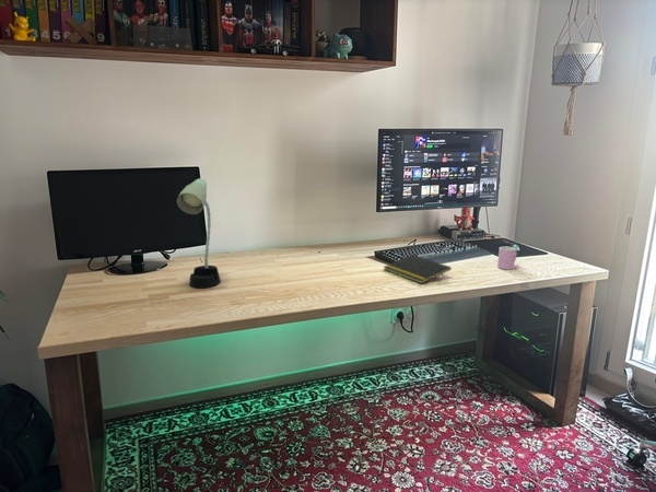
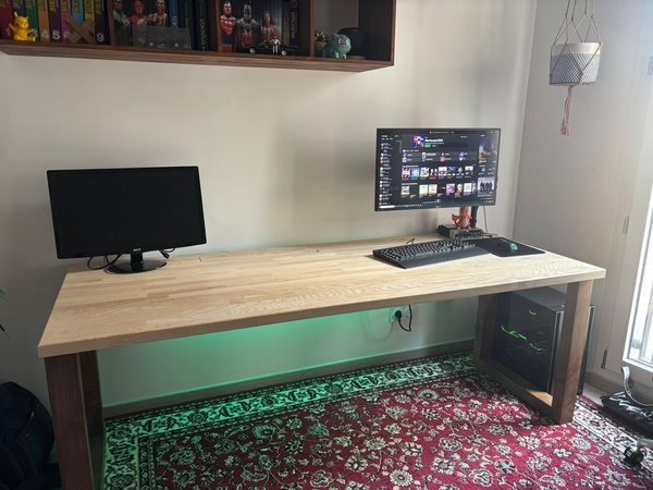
- notepad (415, 268)
- cup (508, 257)
- desk lamp (207, 233)
